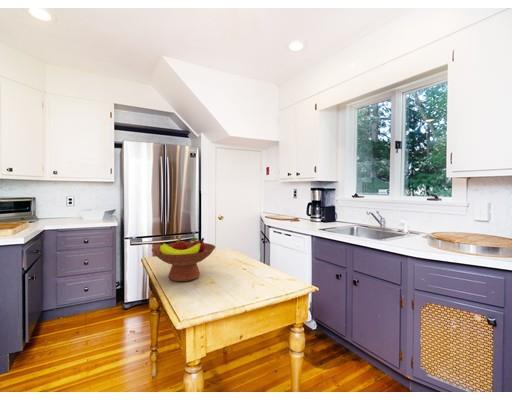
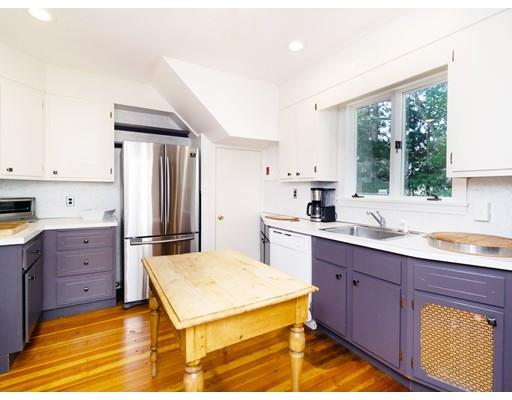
- fruit bowl (184, 256)
